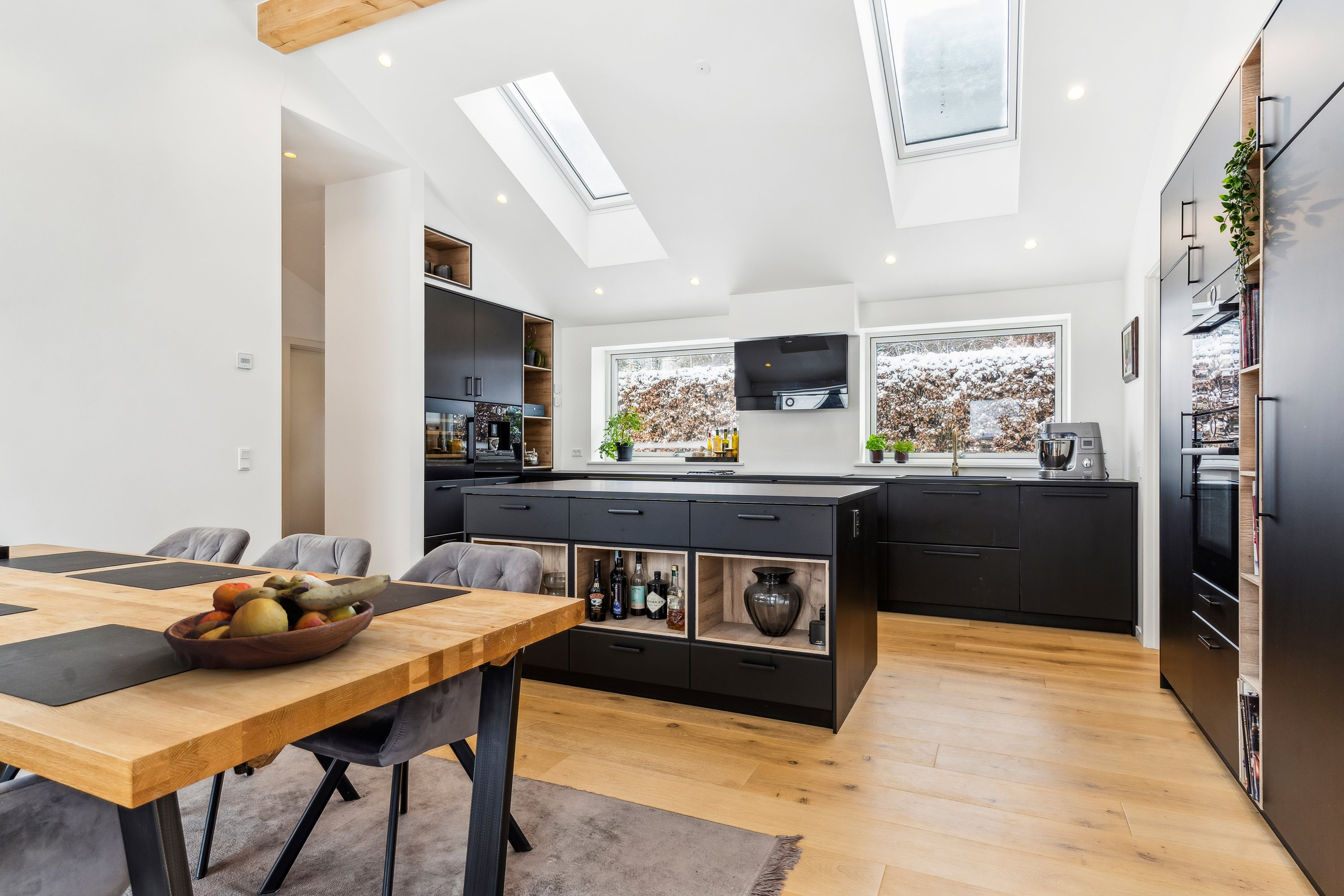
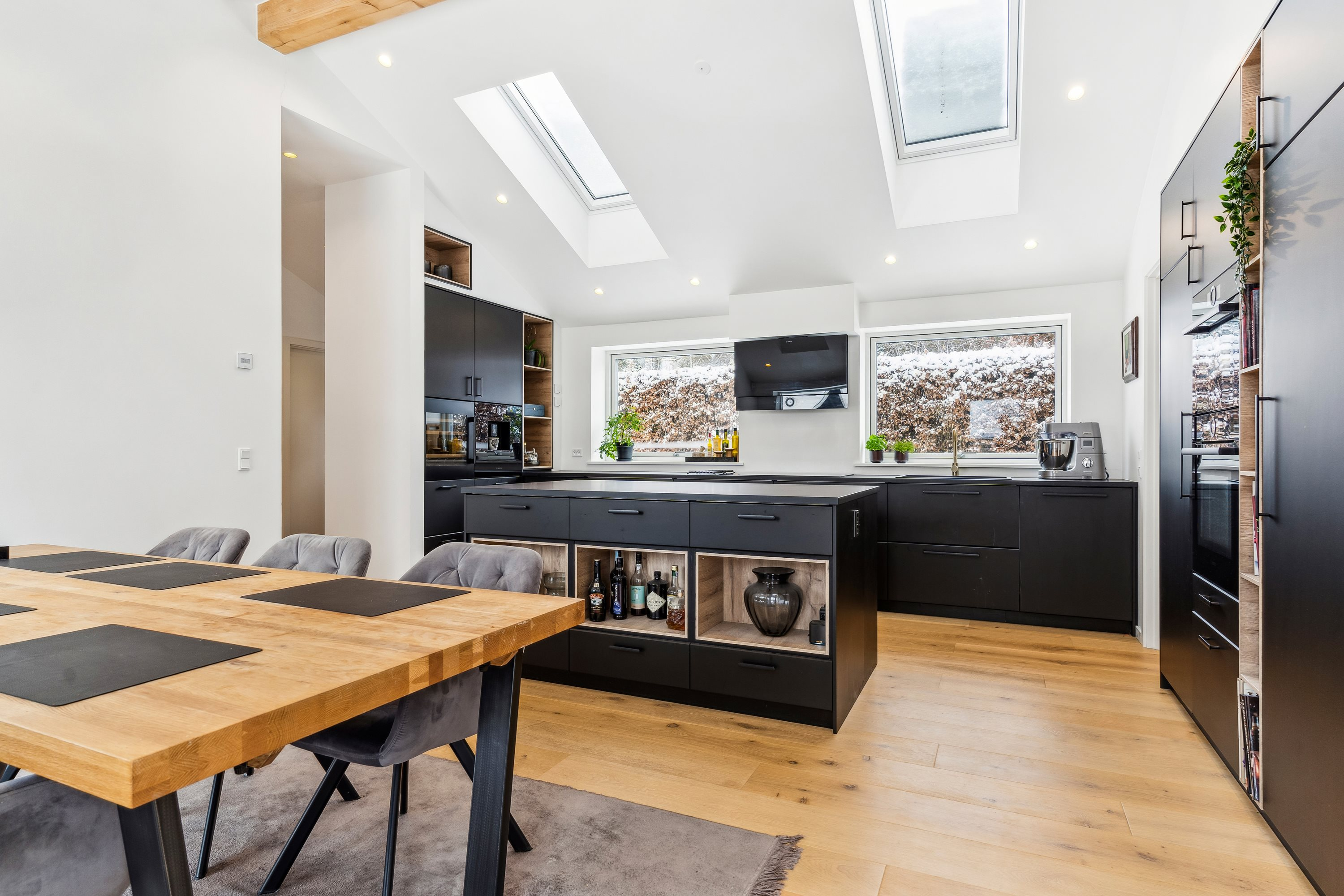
- fruit bowl (279, 608)
